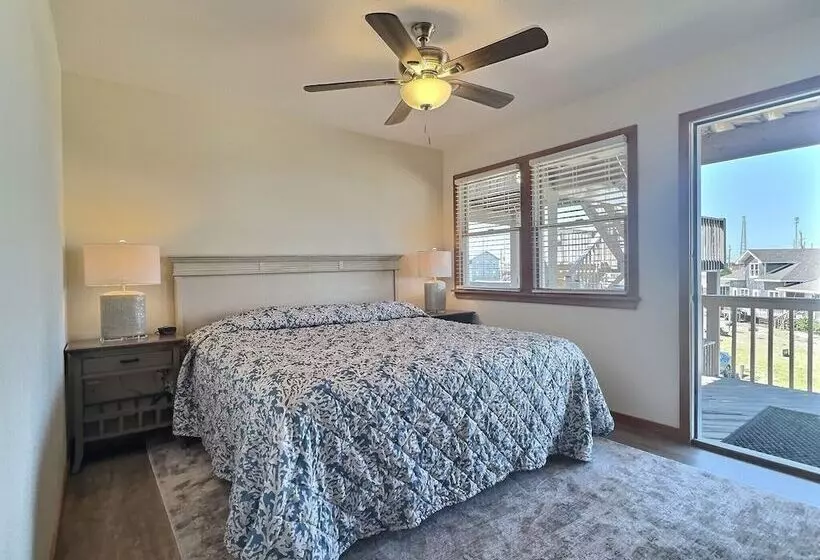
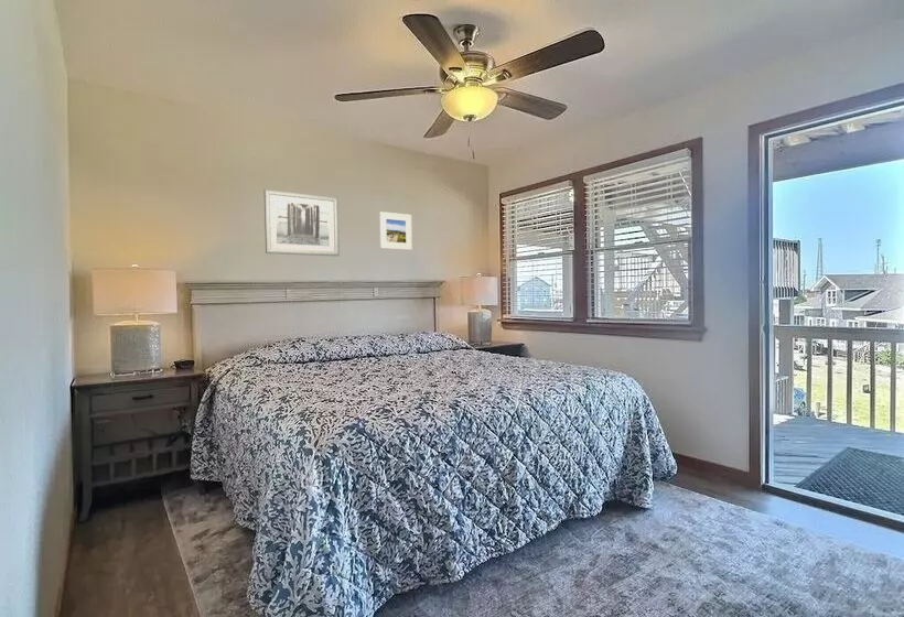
+ wall art (303, 224)
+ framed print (396, 230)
